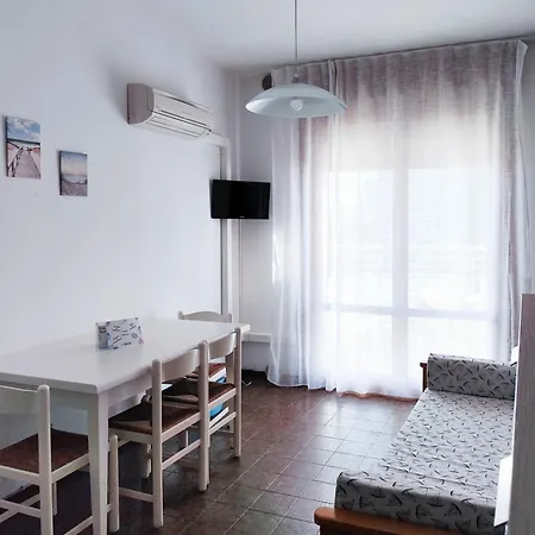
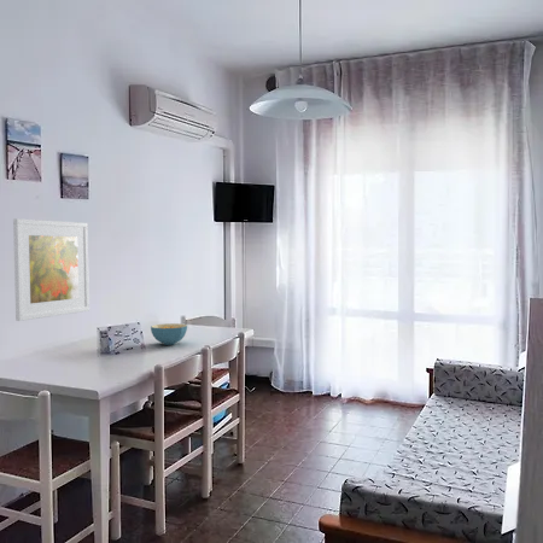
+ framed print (54, 268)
+ cereal bowl (169, 334)
